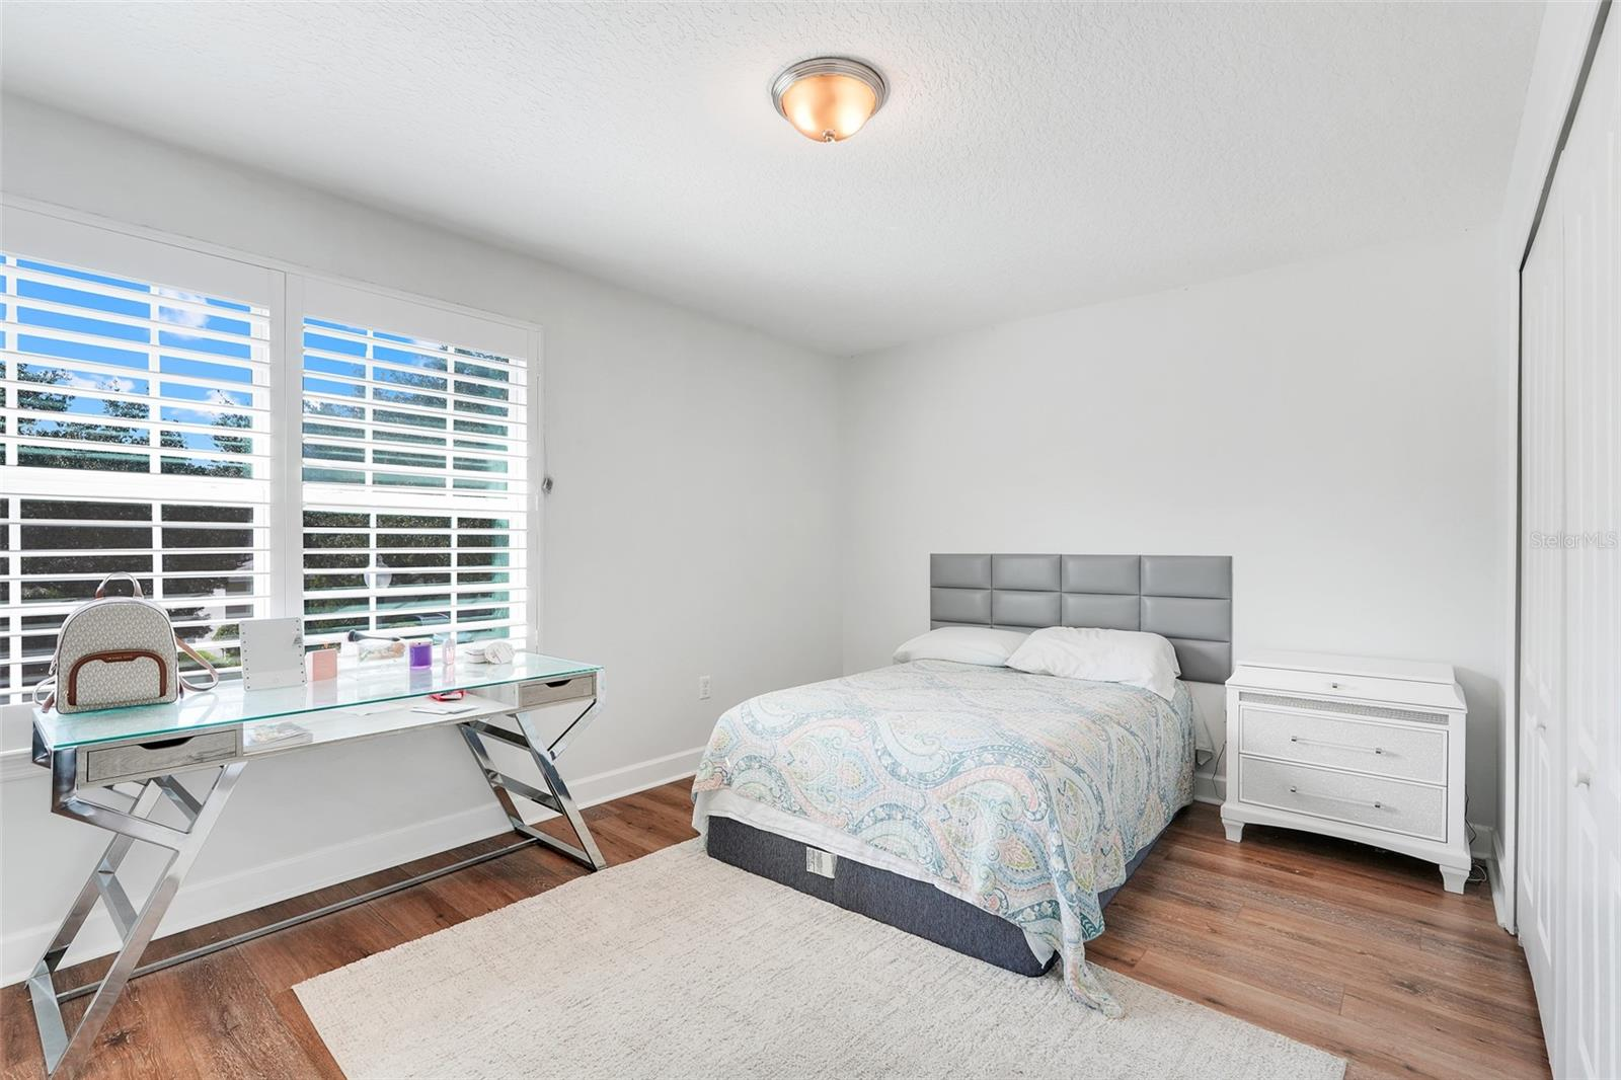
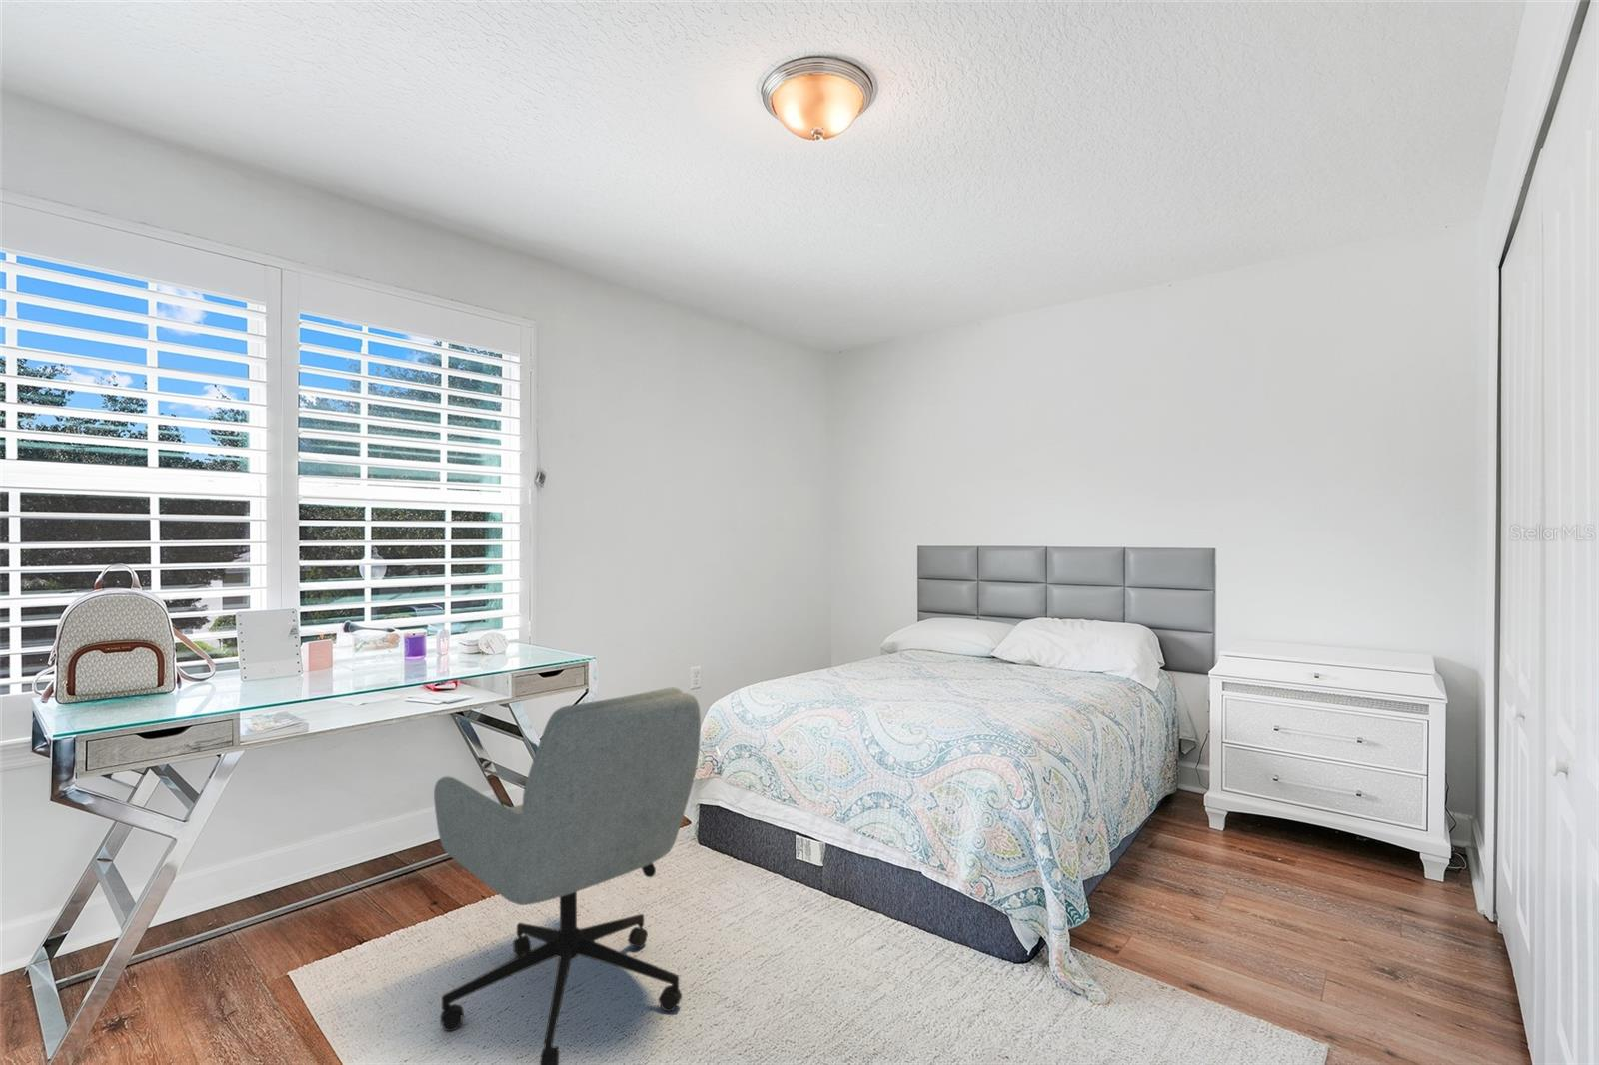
+ office chair (569, 840)
